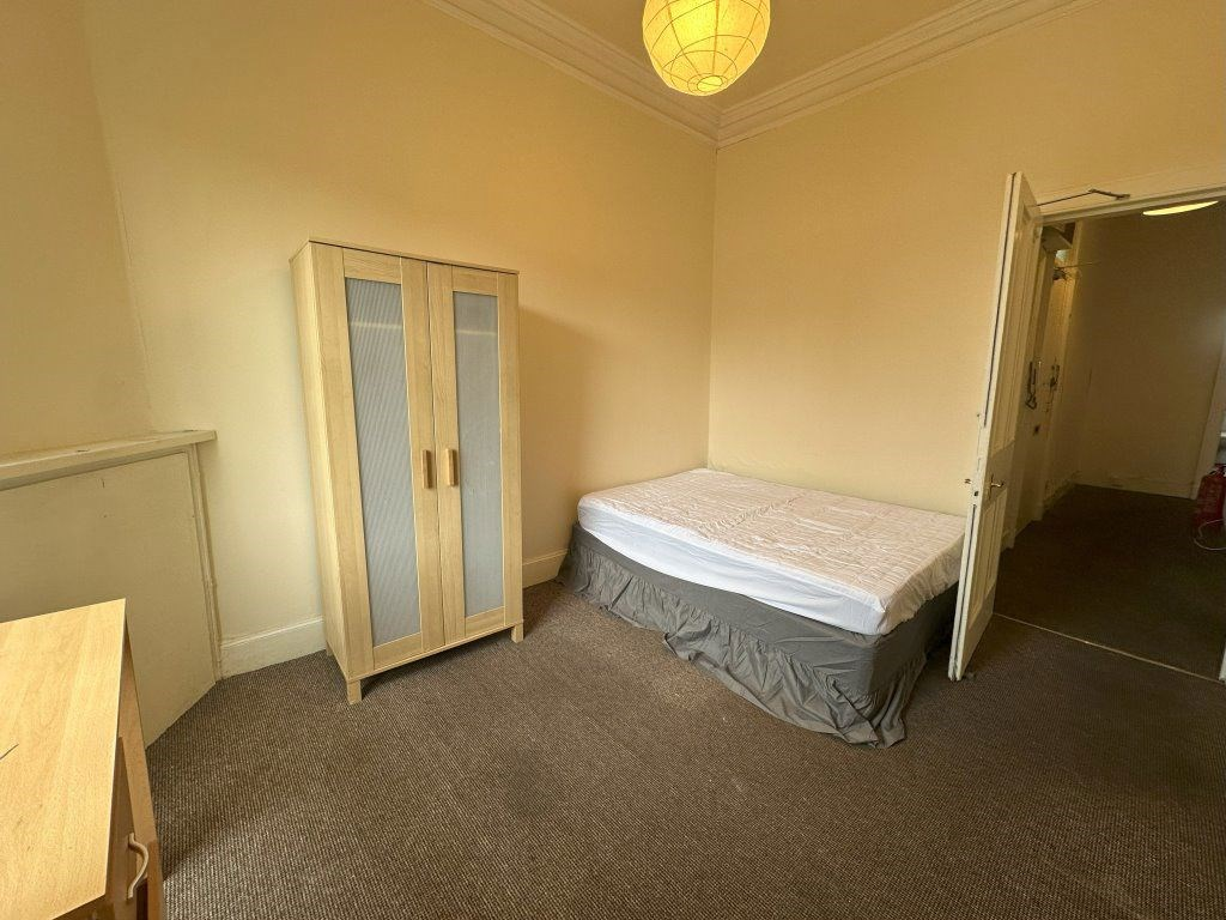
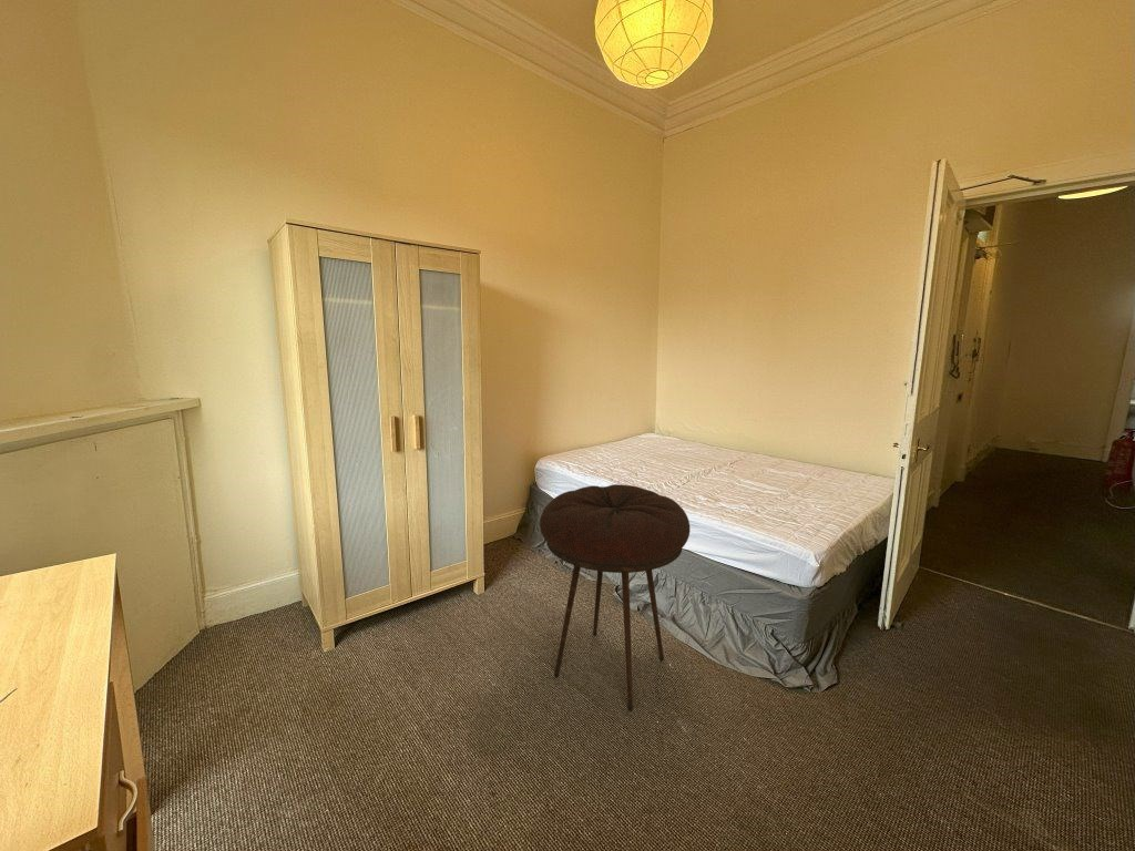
+ stool (622, 585)
